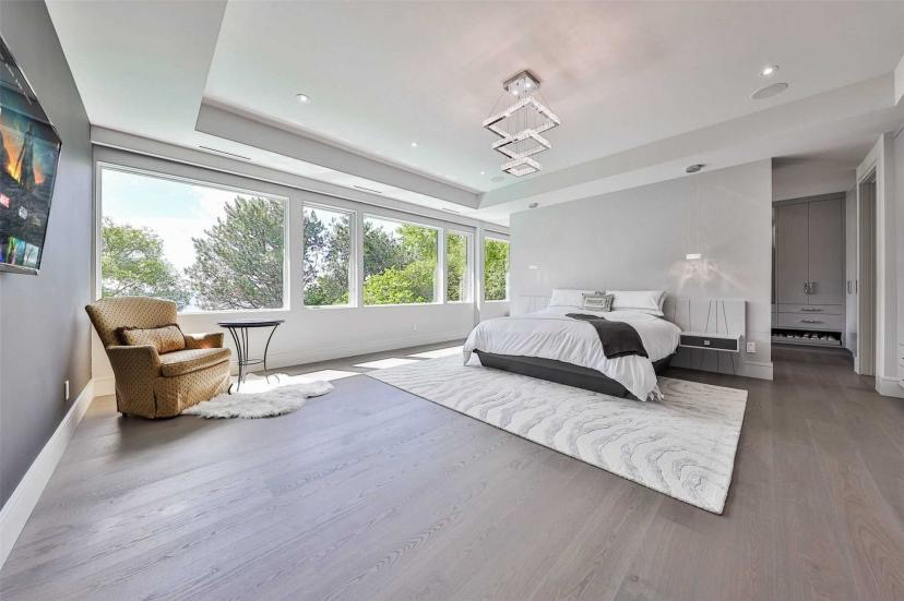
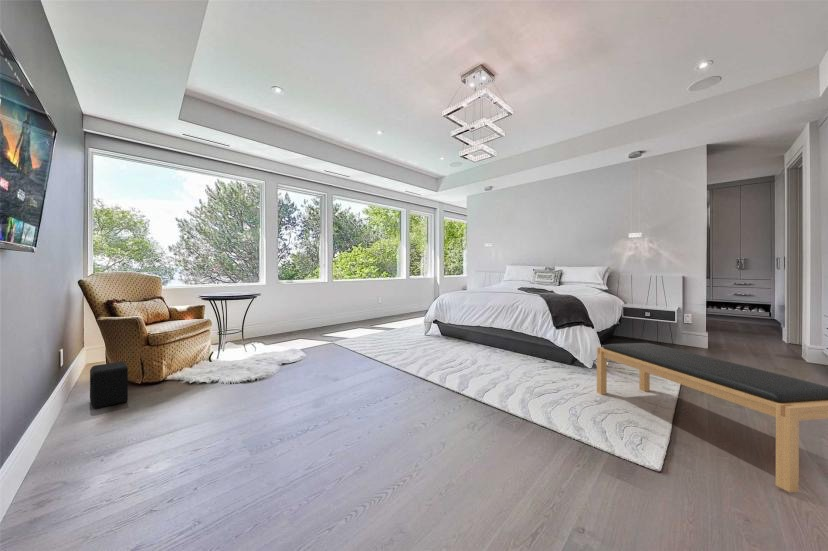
+ air purifier (108, 383)
+ bench (696, 389)
